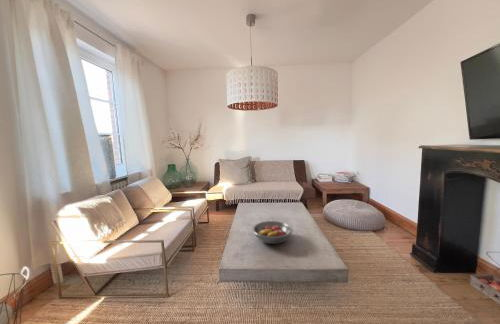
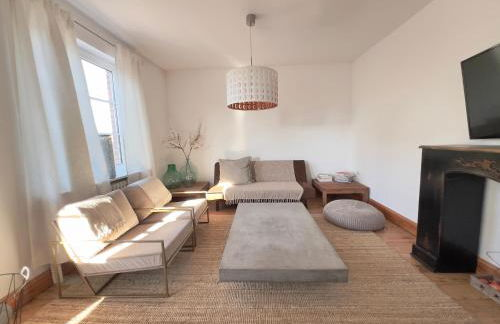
- fruit bowl (272, 232)
